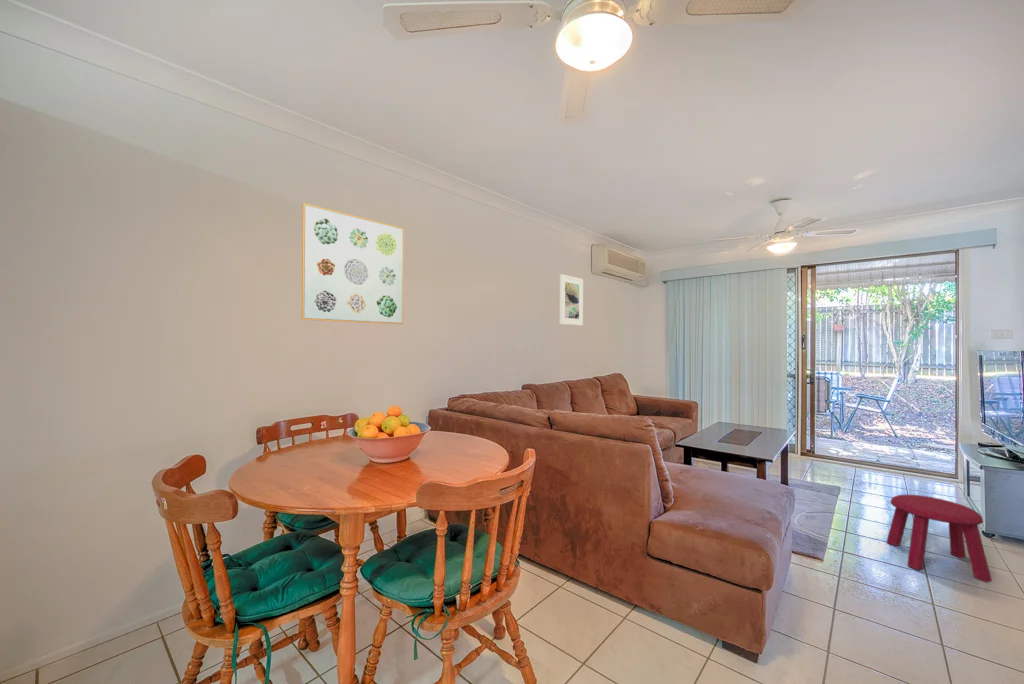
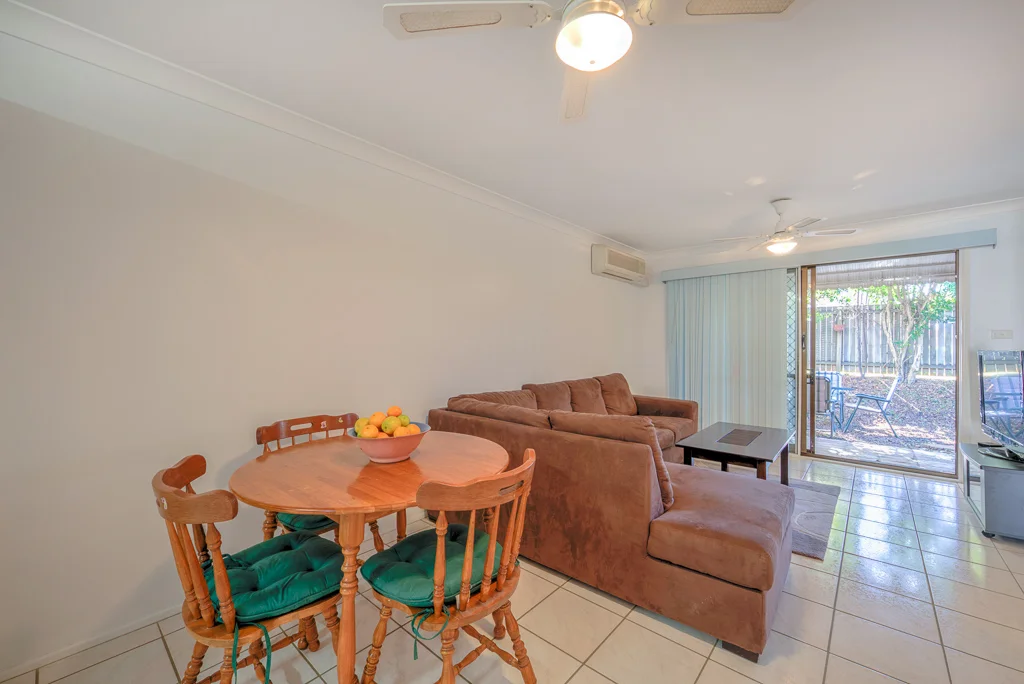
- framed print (571, 300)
- wall art (357, 269)
- stool (927, 532)
